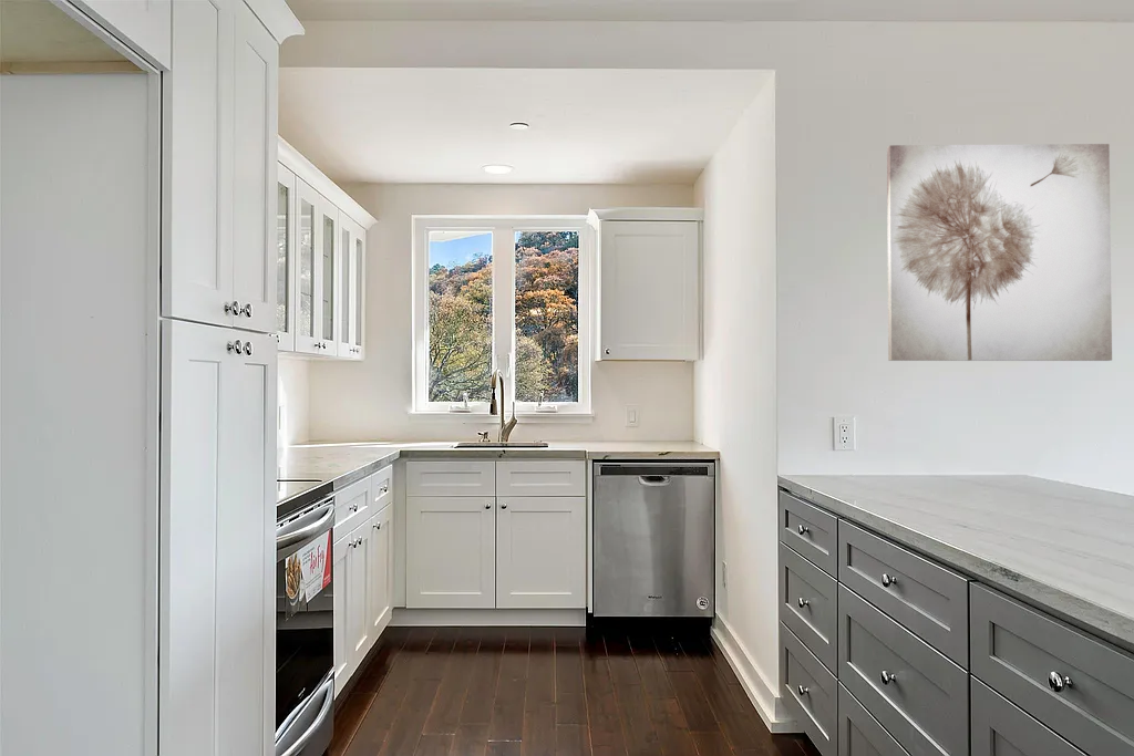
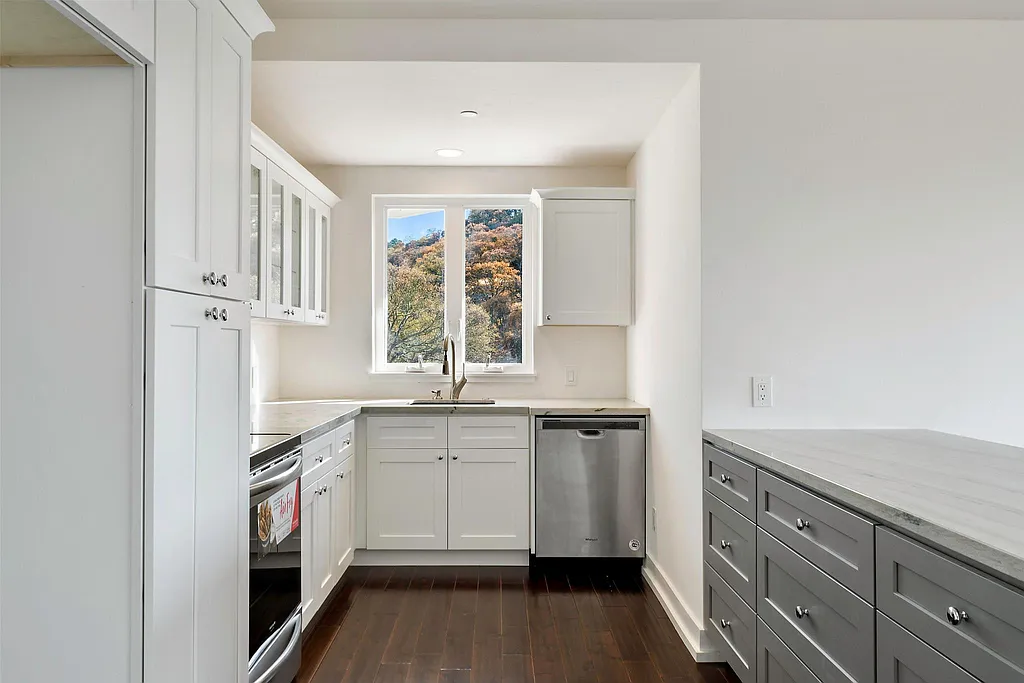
- wall art (998, 252)
